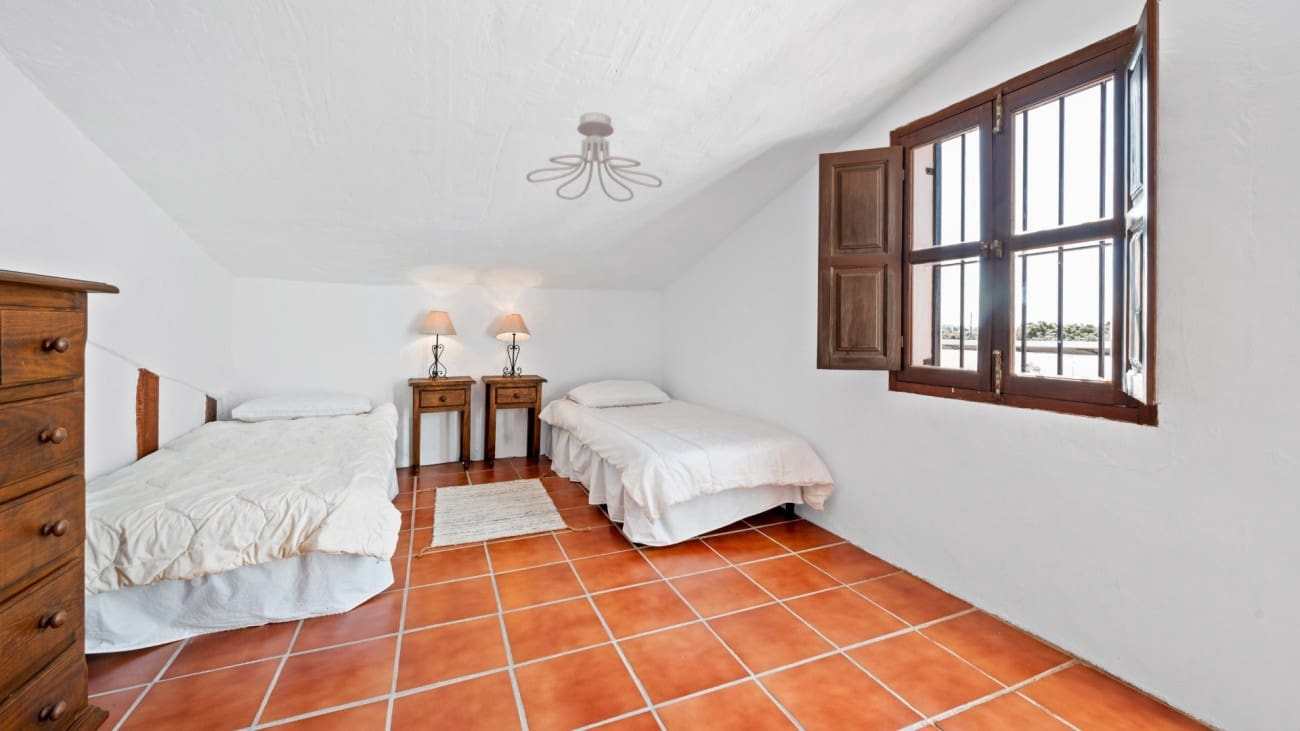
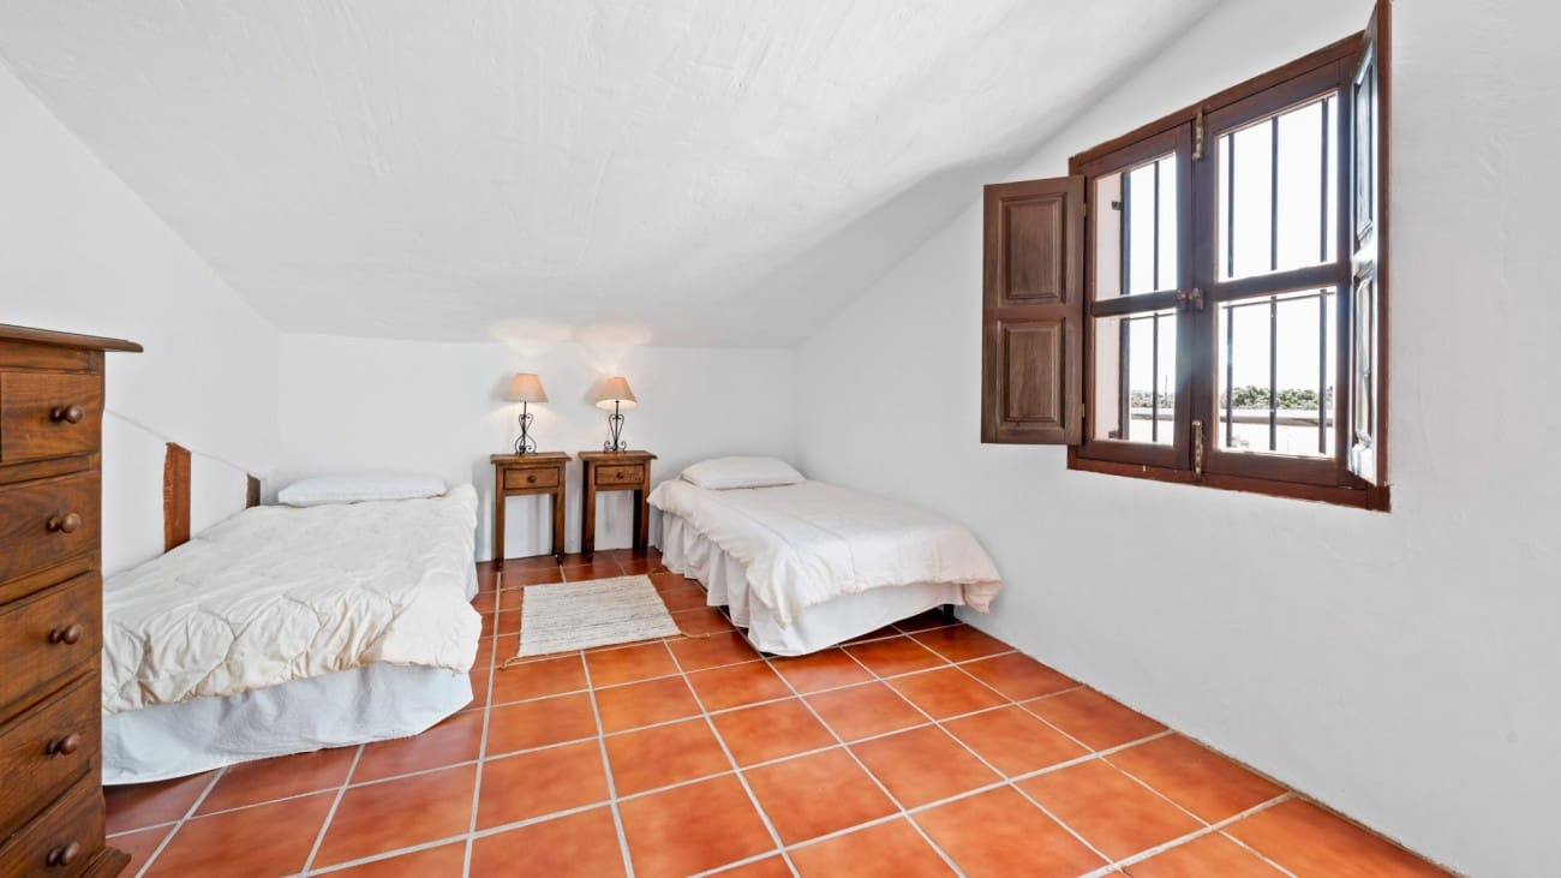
- ceiling light fixture (595, 151)
